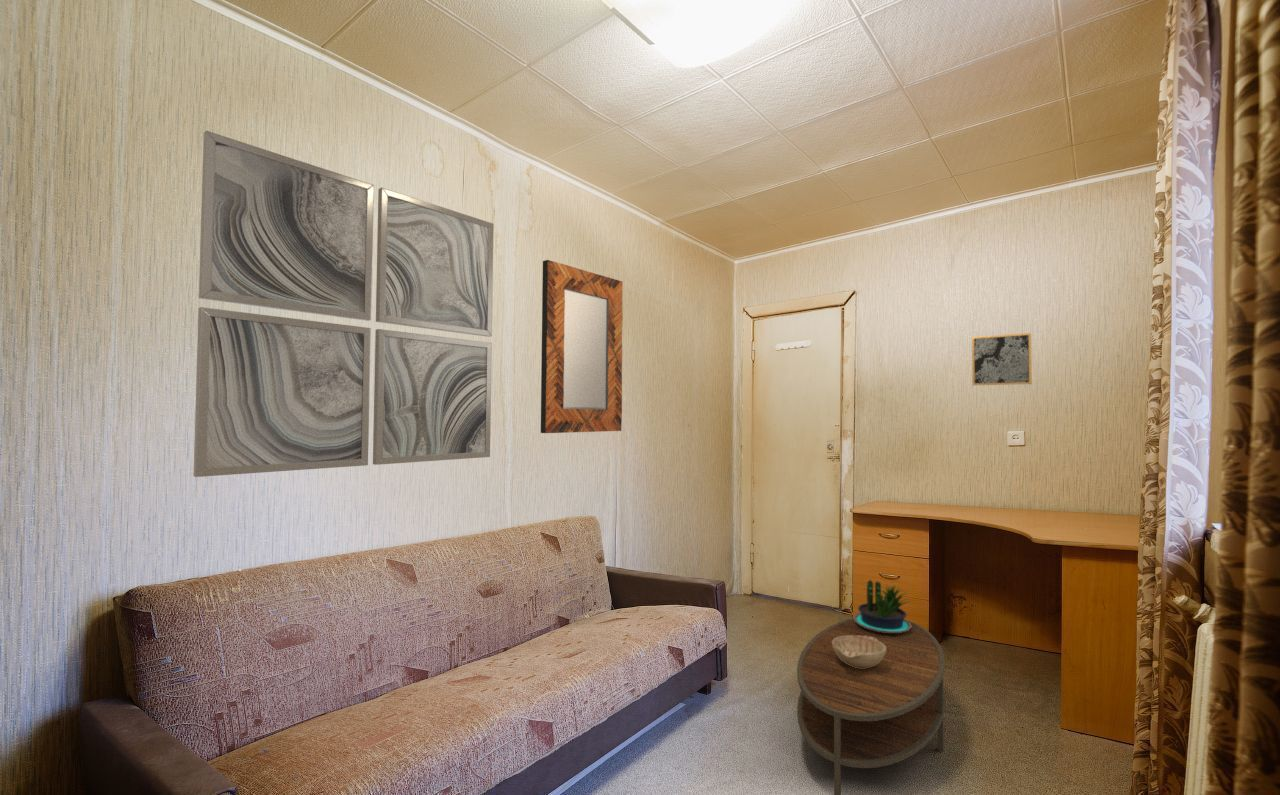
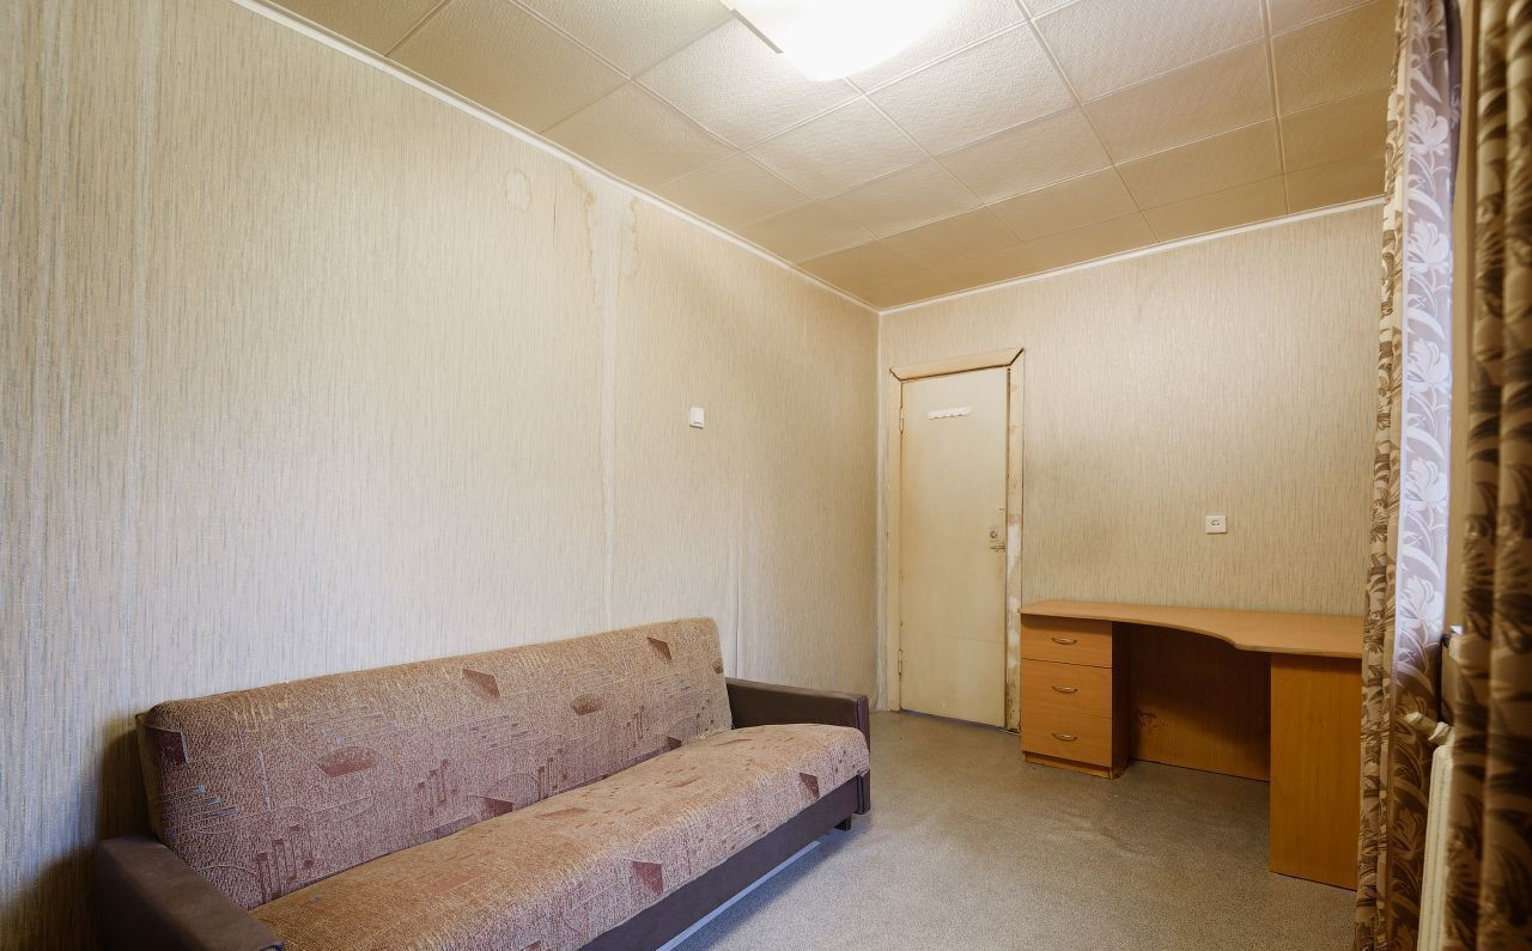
- decorative bowl (858, 652)
- wall art (1001, 359)
- potted plant (884, 603)
- wall art (370, 328)
- home mirror (585, 351)
- coffee table (872, 692)
